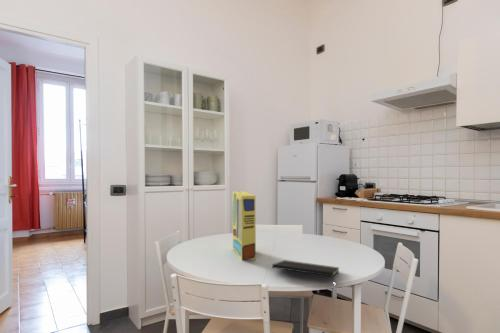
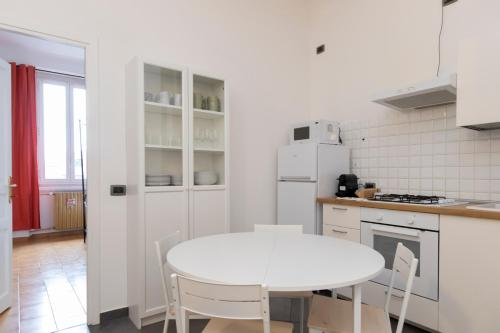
- cereal box (243, 223)
- notepad (306, 267)
